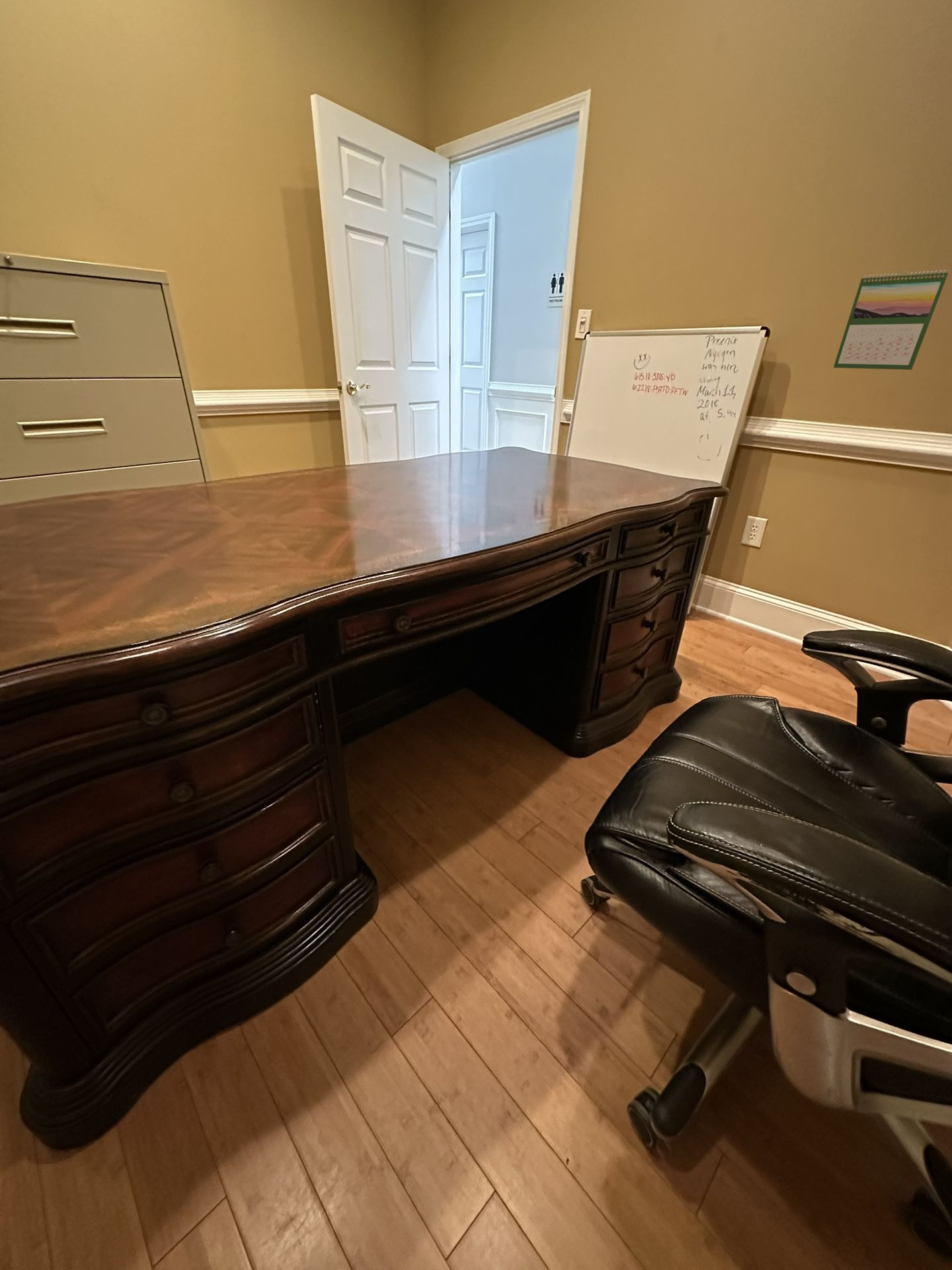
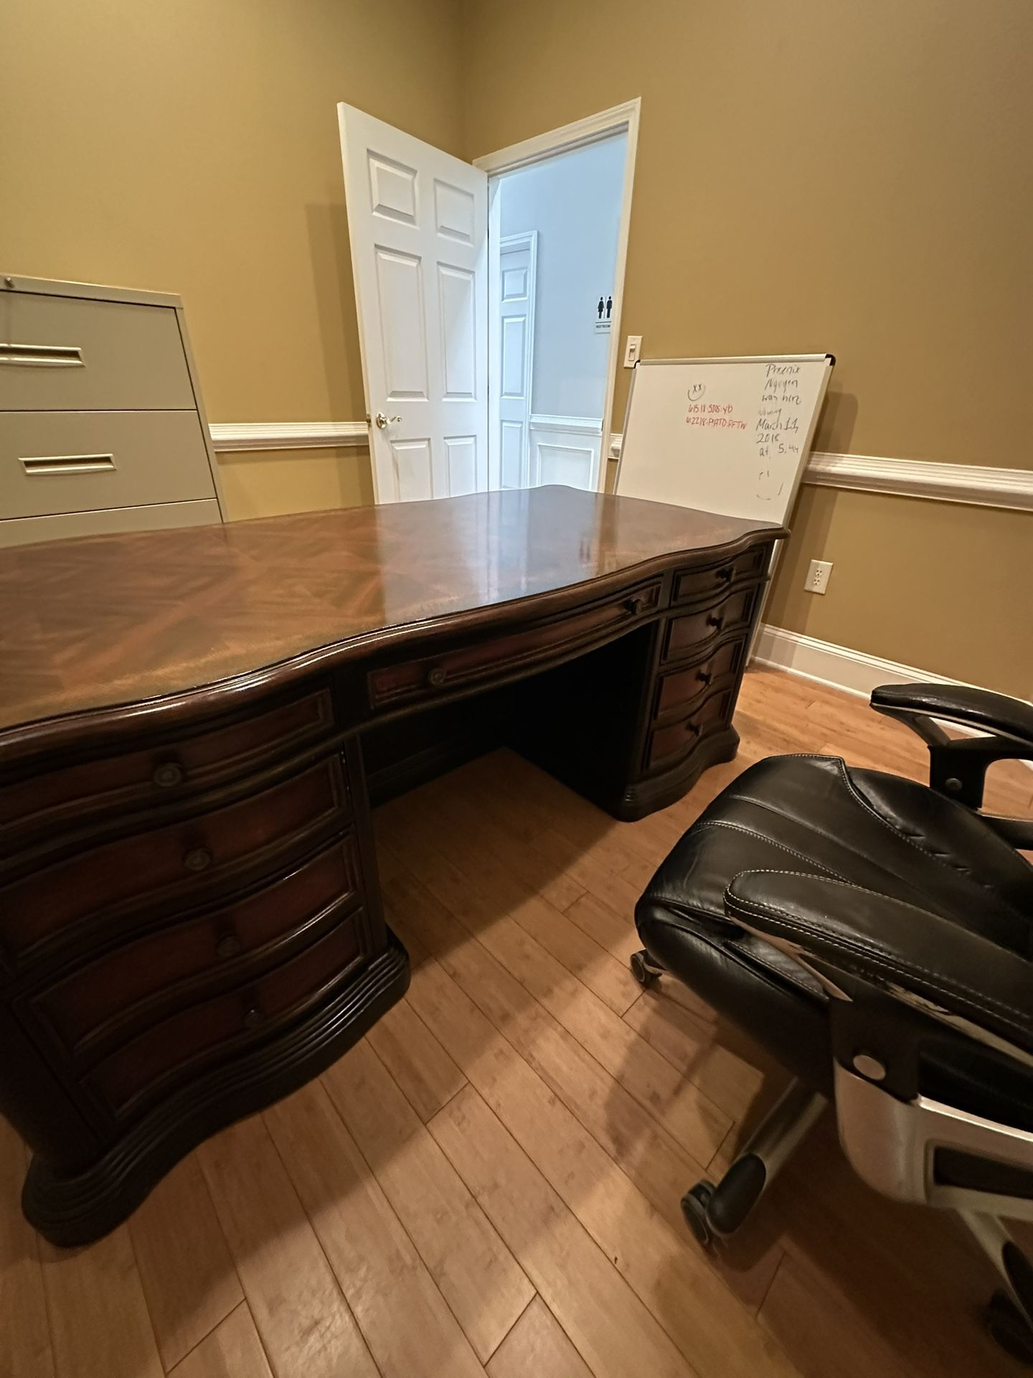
- calendar (887, 321)
